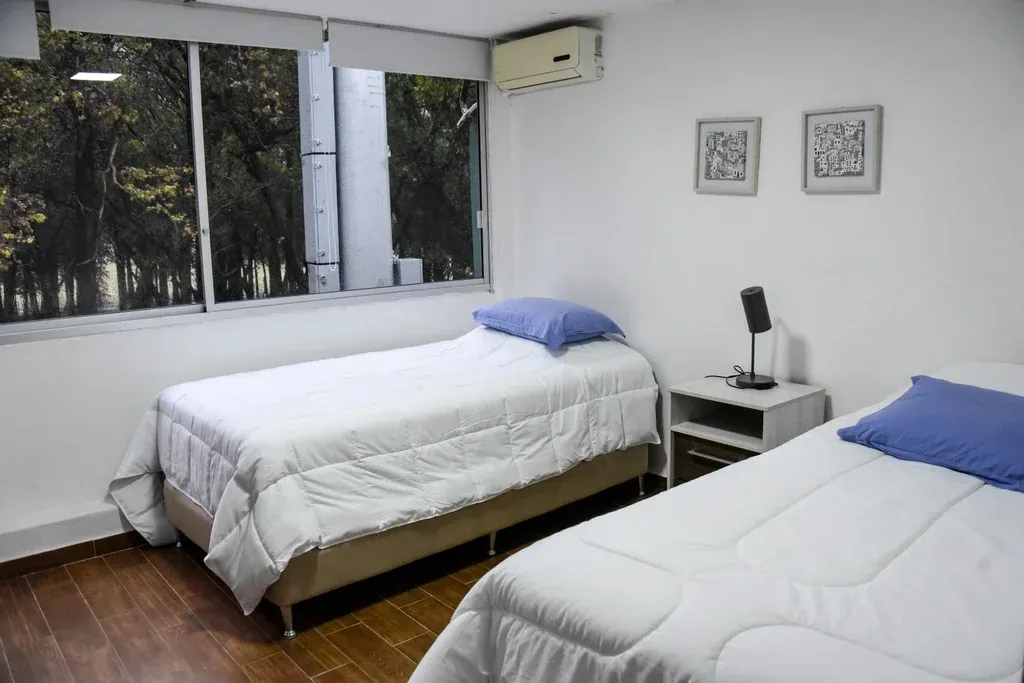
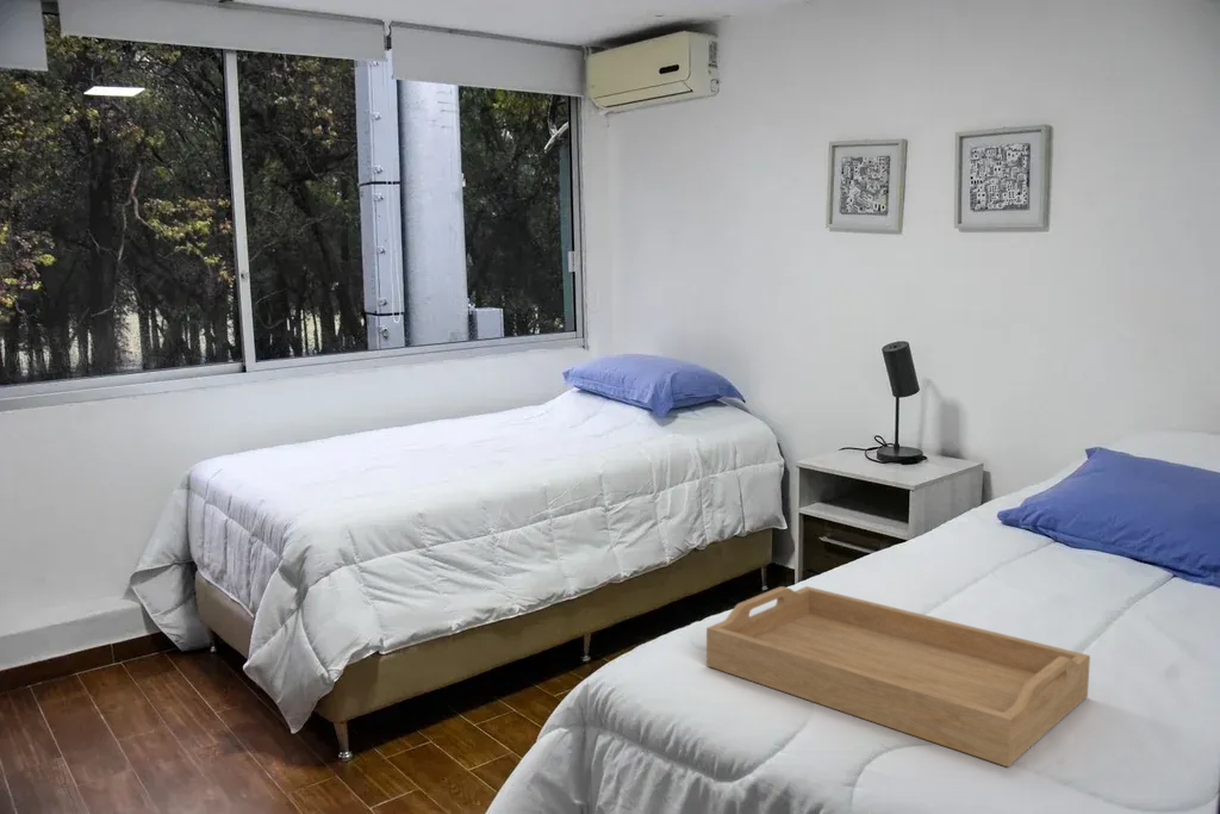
+ serving tray (890, 654)
